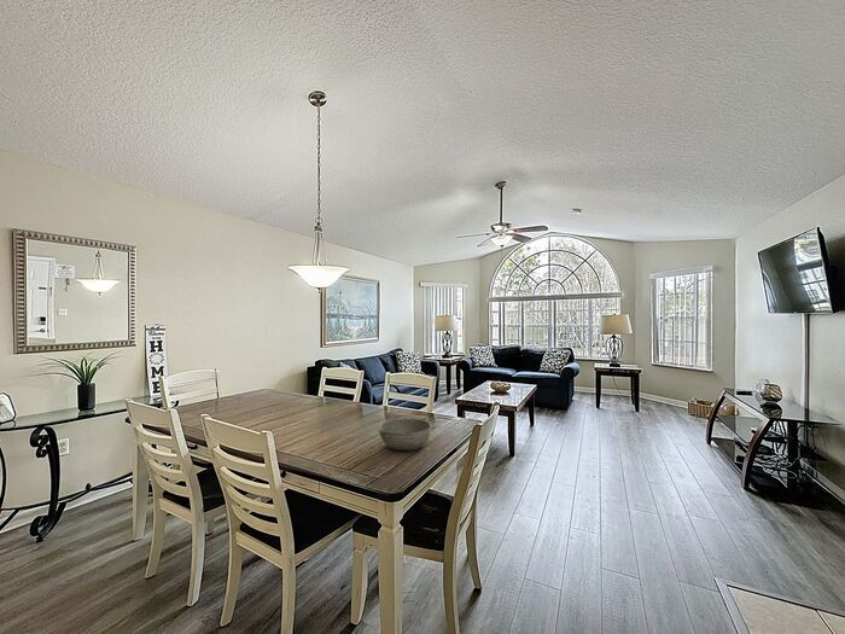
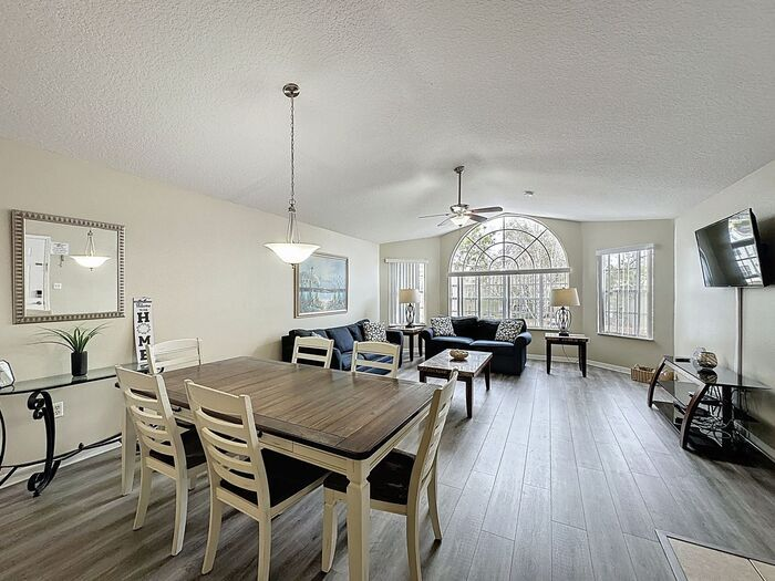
- bowl (404, 435)
